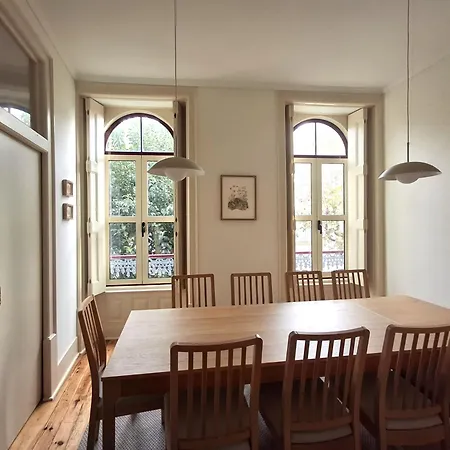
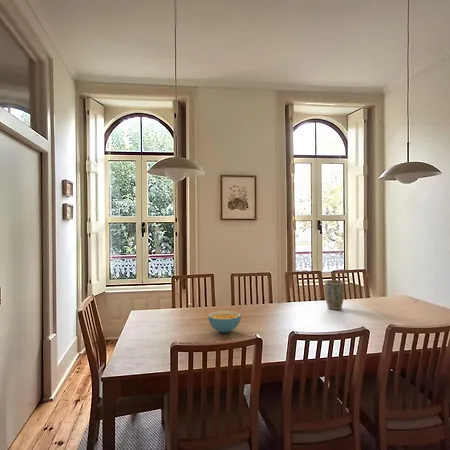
+ plant pot (334, 294)
+ cereal bowl (224, 323)
